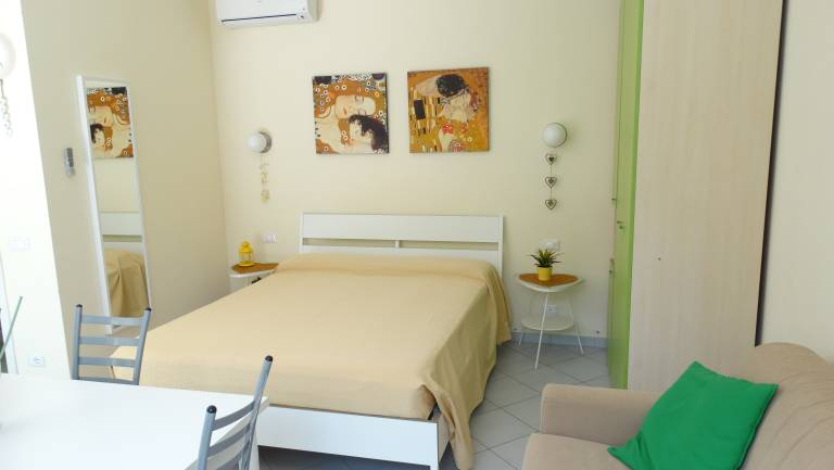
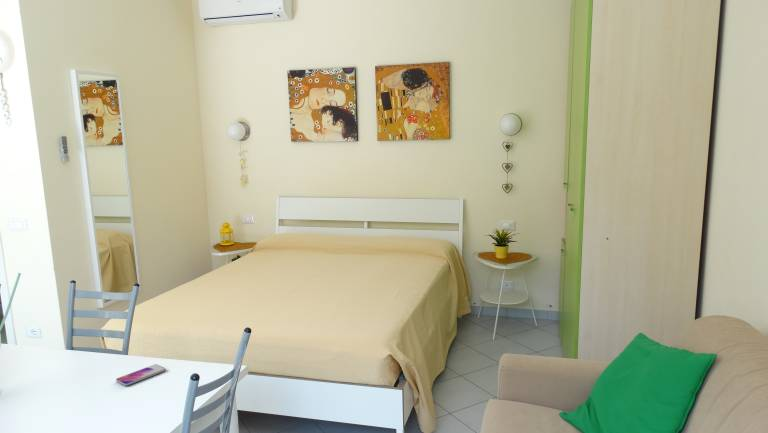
+ smartphone (141, 374)
